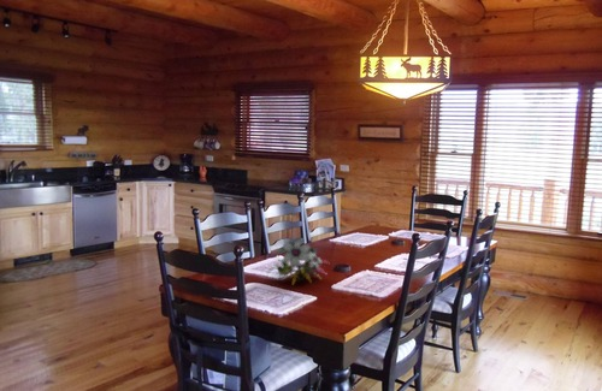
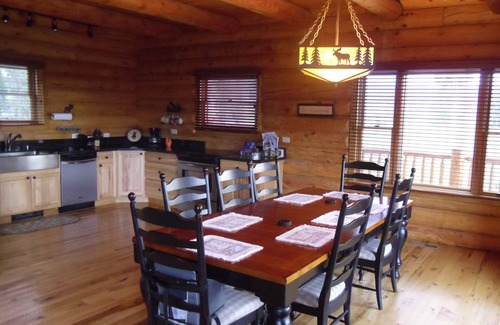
- flower arrangement (301, 259)
